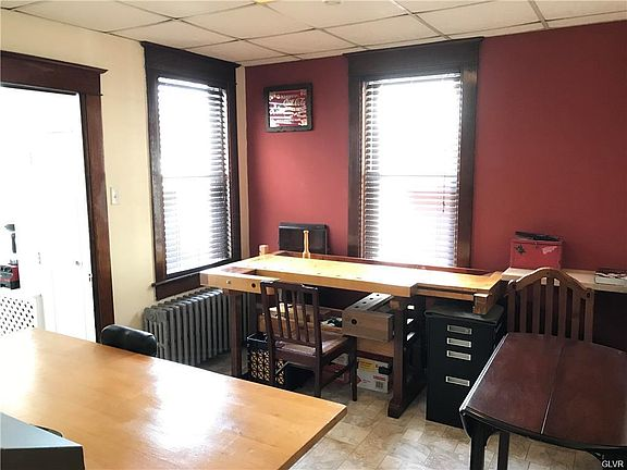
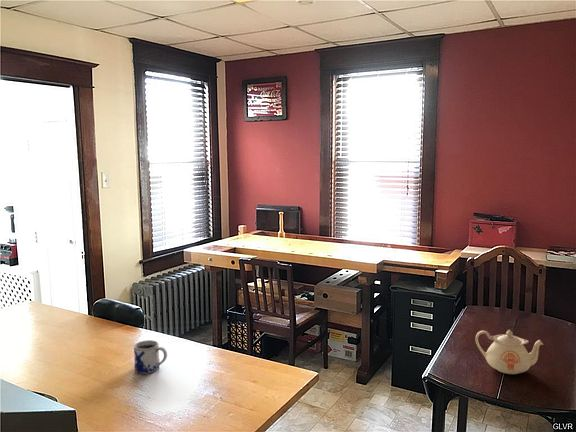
+ mug (149, 356)
+ teapot (508, 349)
